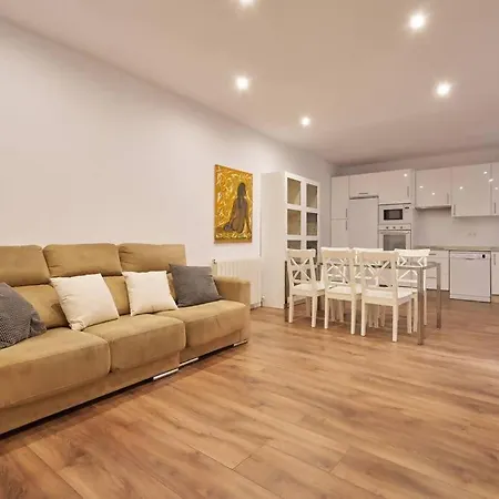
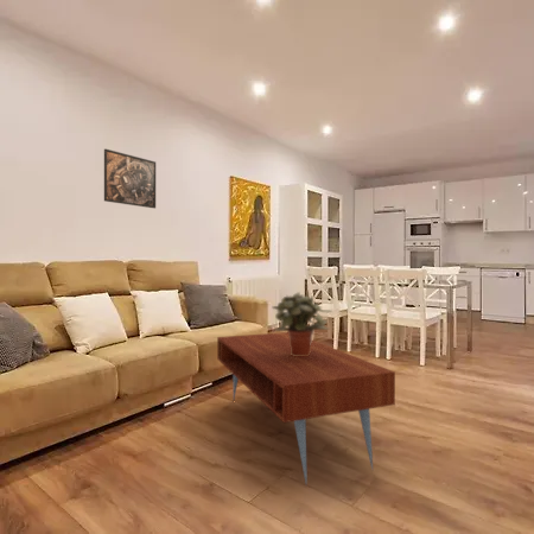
+ coffee table (288, 389)
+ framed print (131, 180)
+ potted plant (301, 322)
